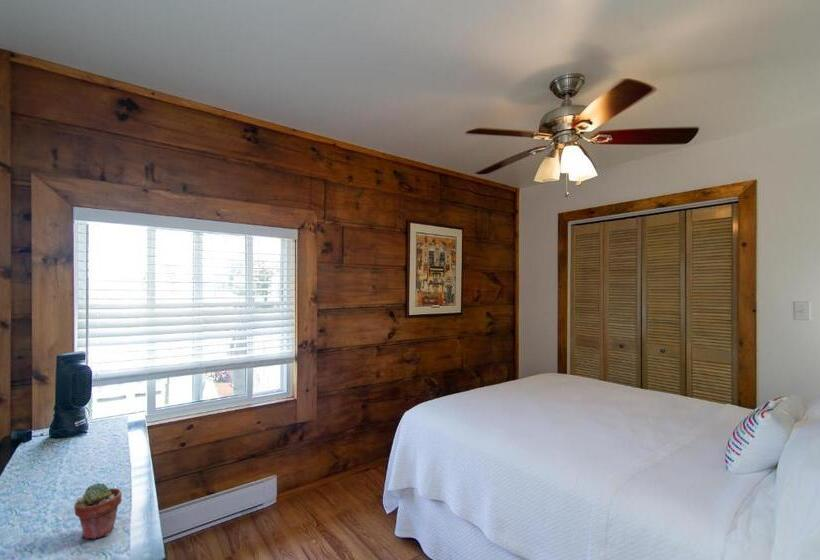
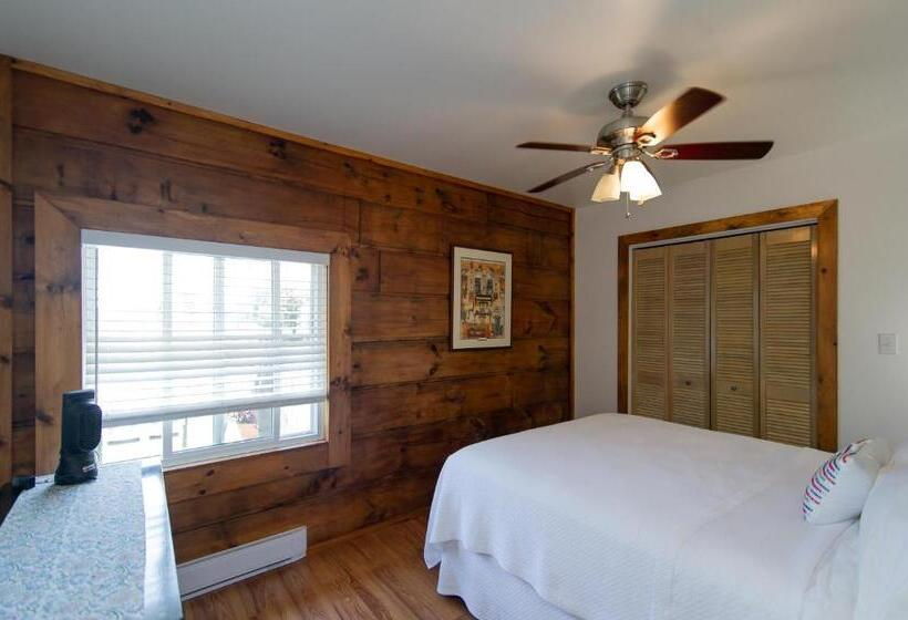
- potted succulent (98, 507)
